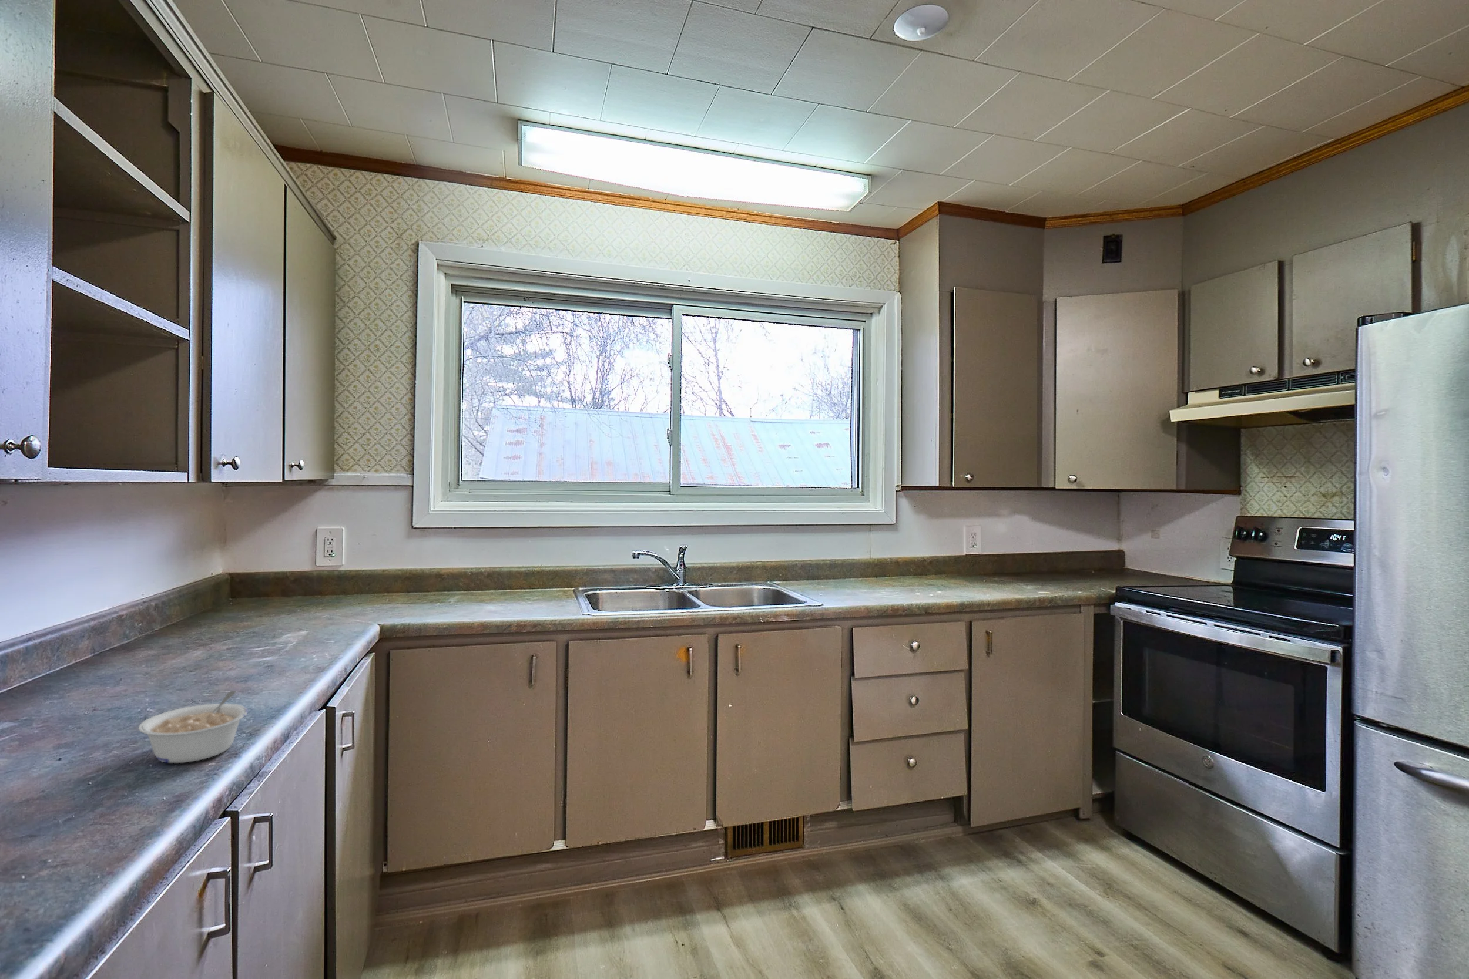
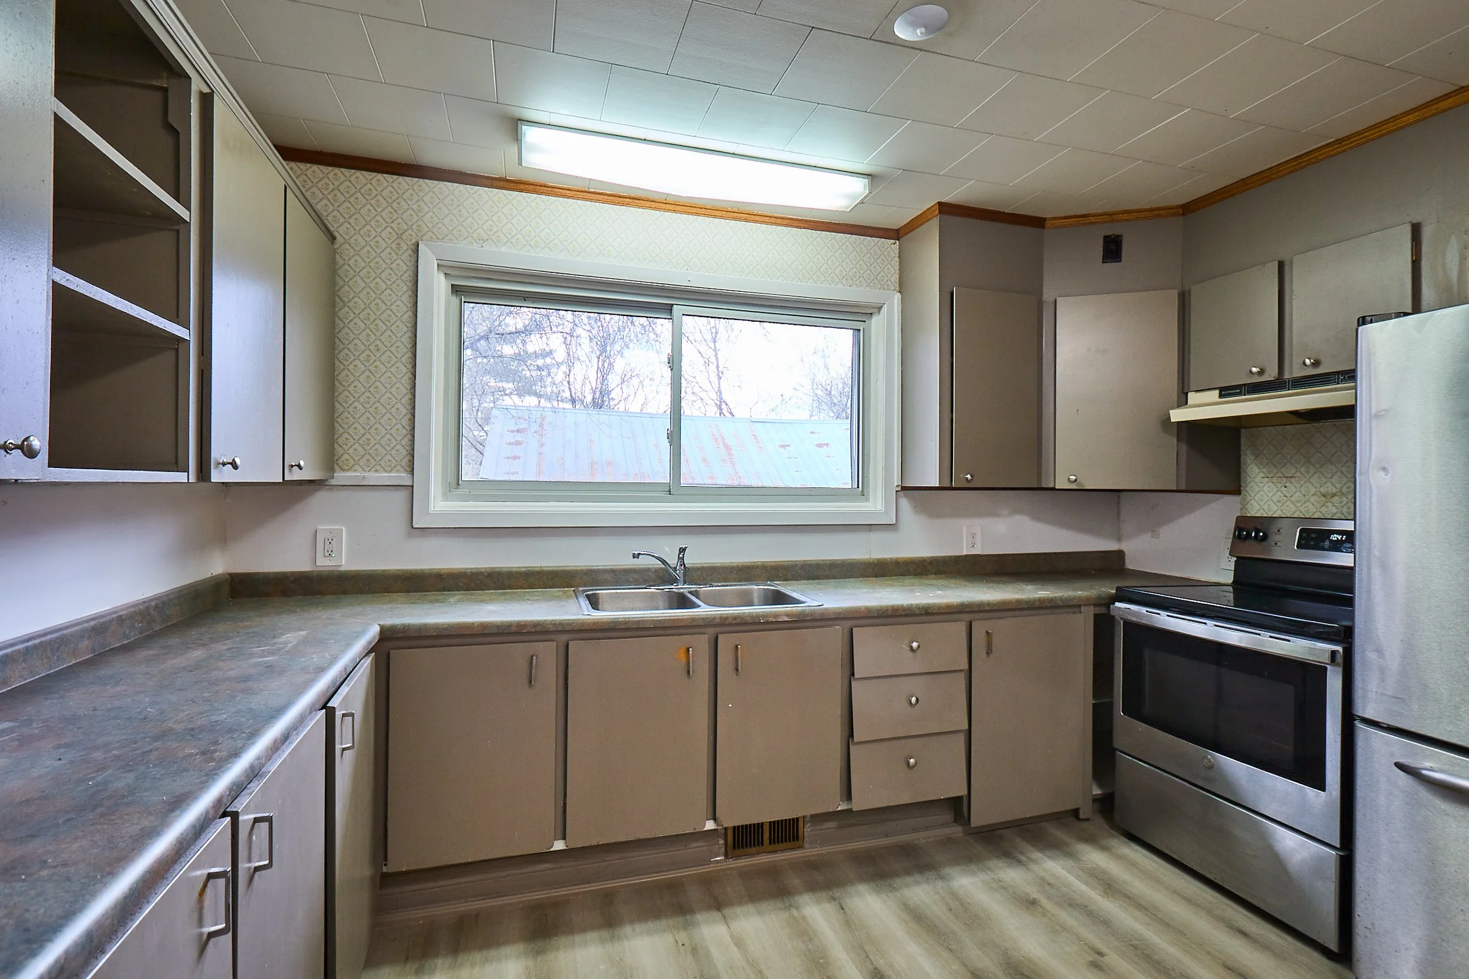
- legume (195, 730)
